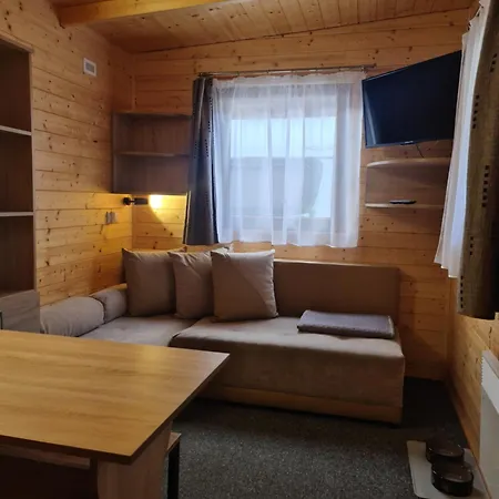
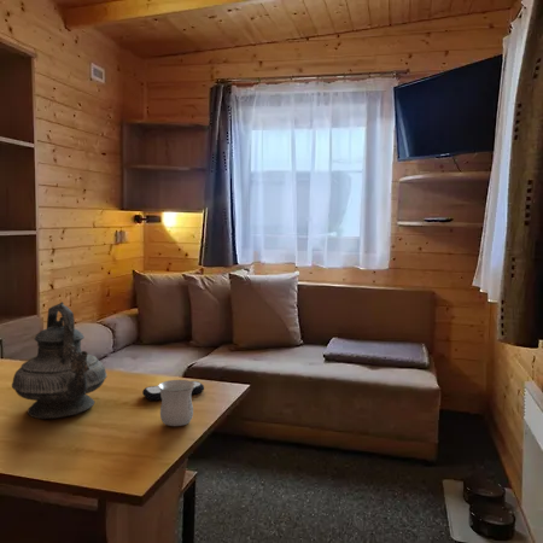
+ mug (173, 402)
+ remote control (159, 390)
+ teapot (63, 360)
